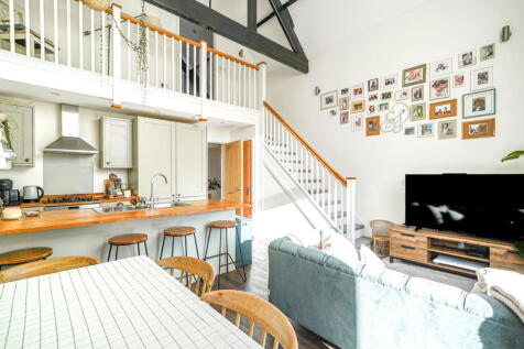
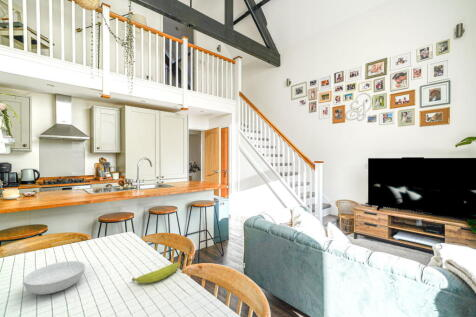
+ serving bowl (56, 279)
+ fruit (158, 270)
